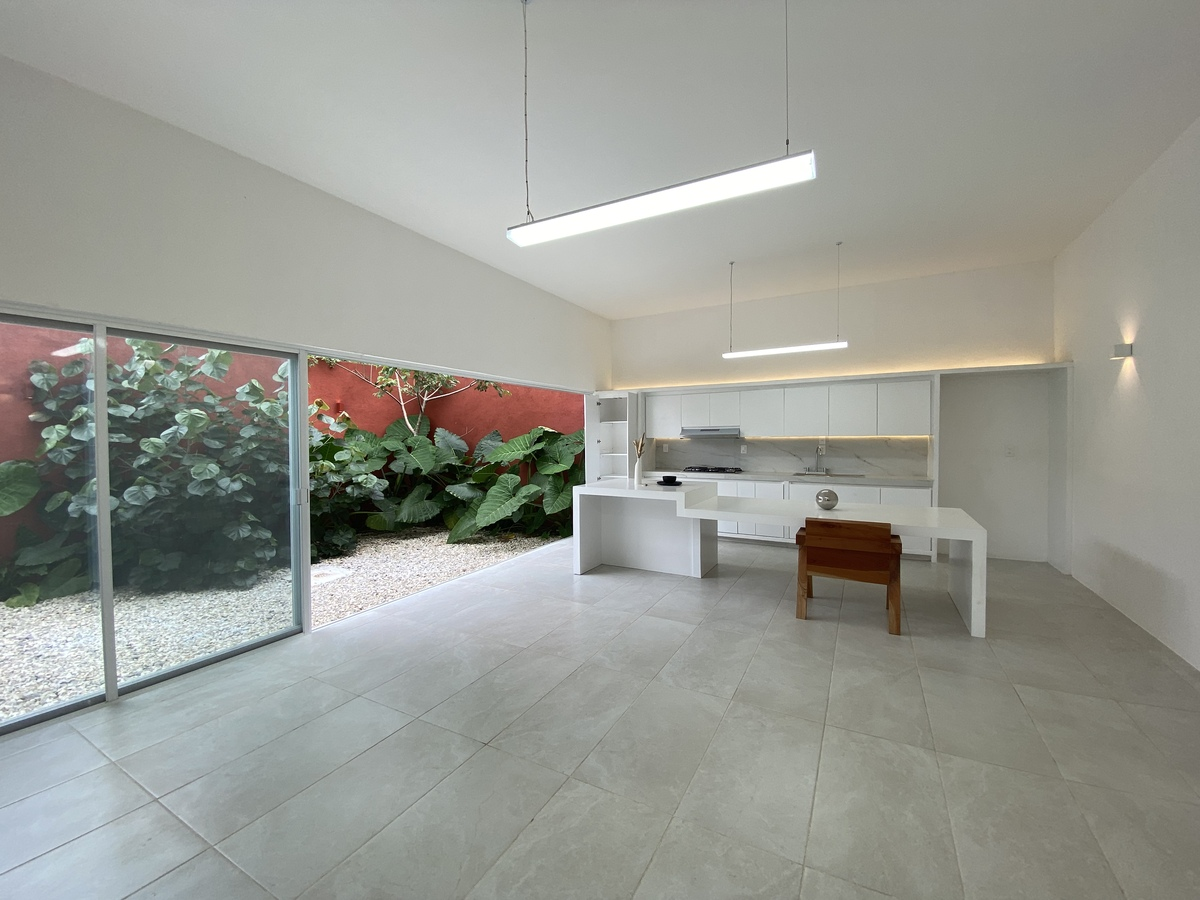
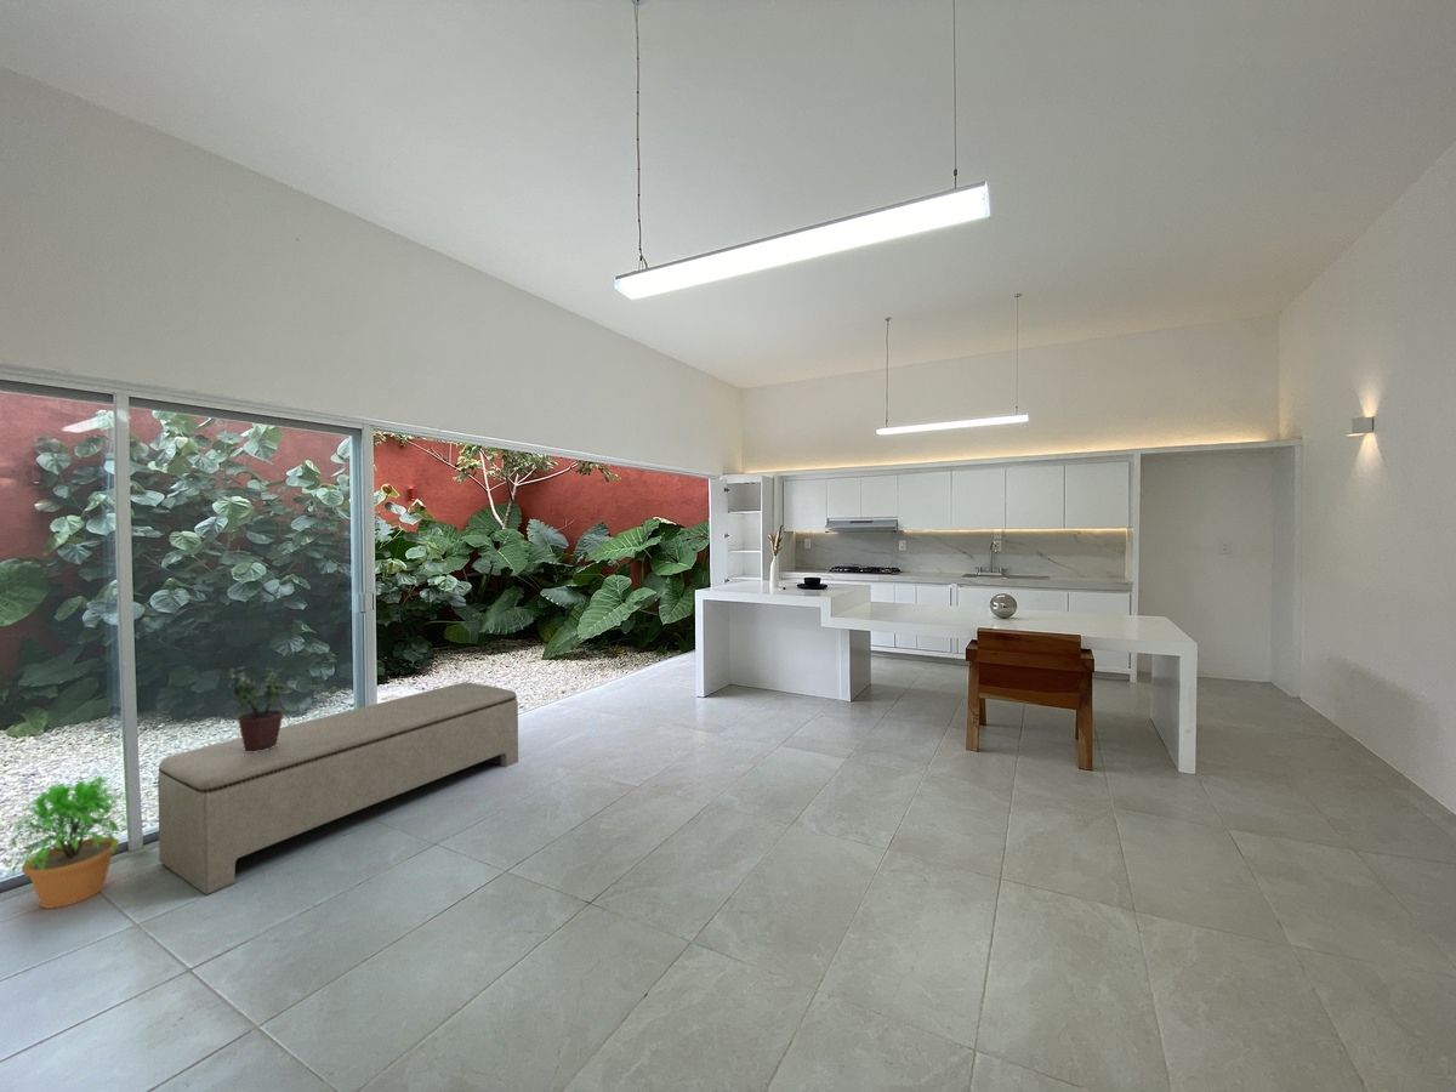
+ potted plant (69, 836)
+ bench (370, 760)
+ potted plant (258, 704)
